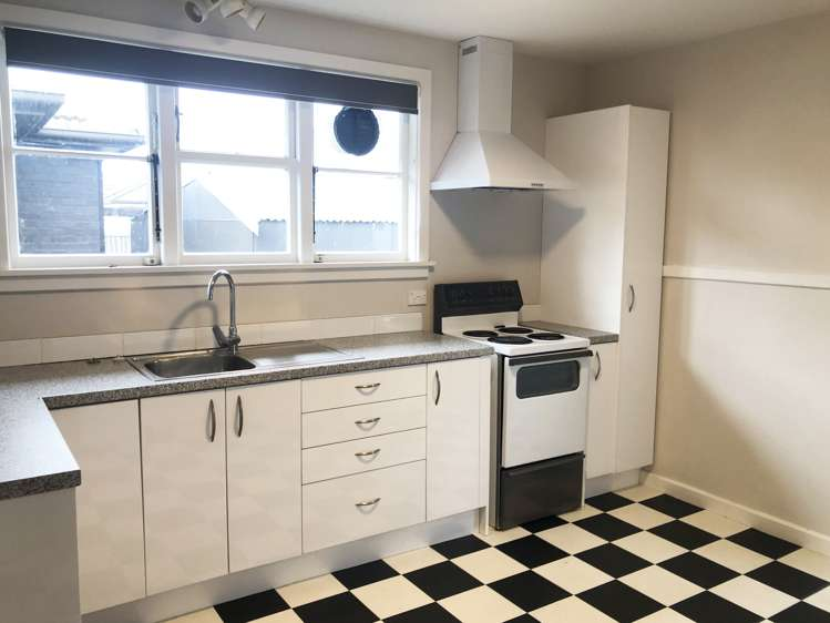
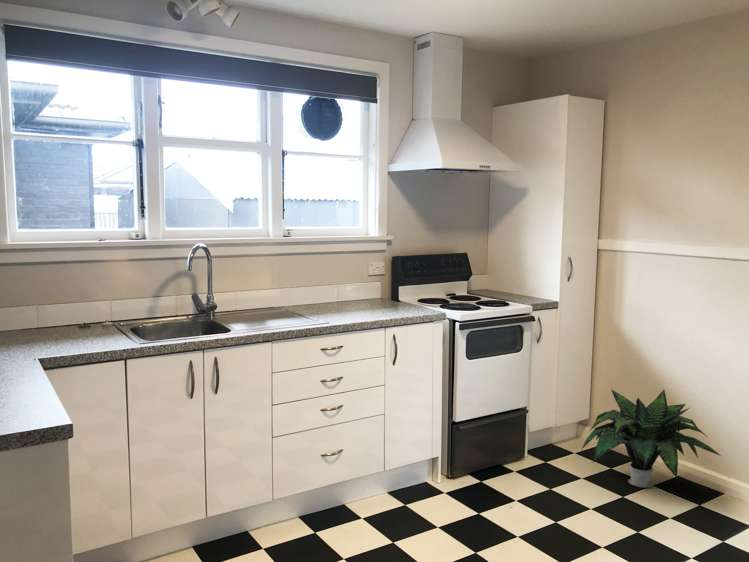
+ potted plant (645, 438)
